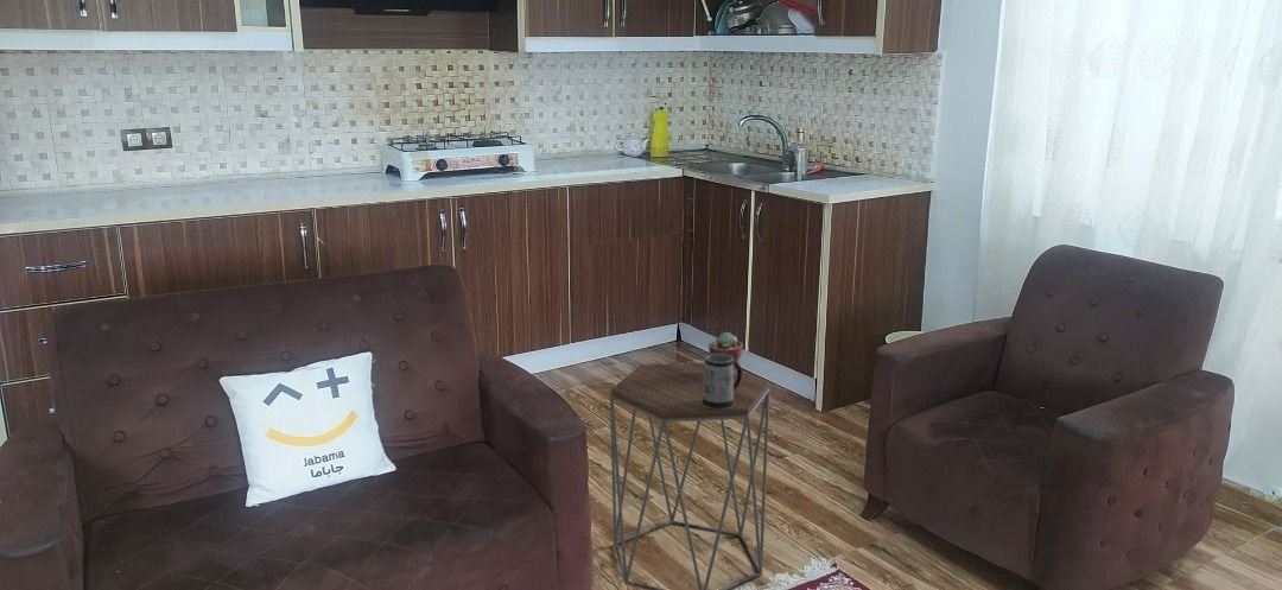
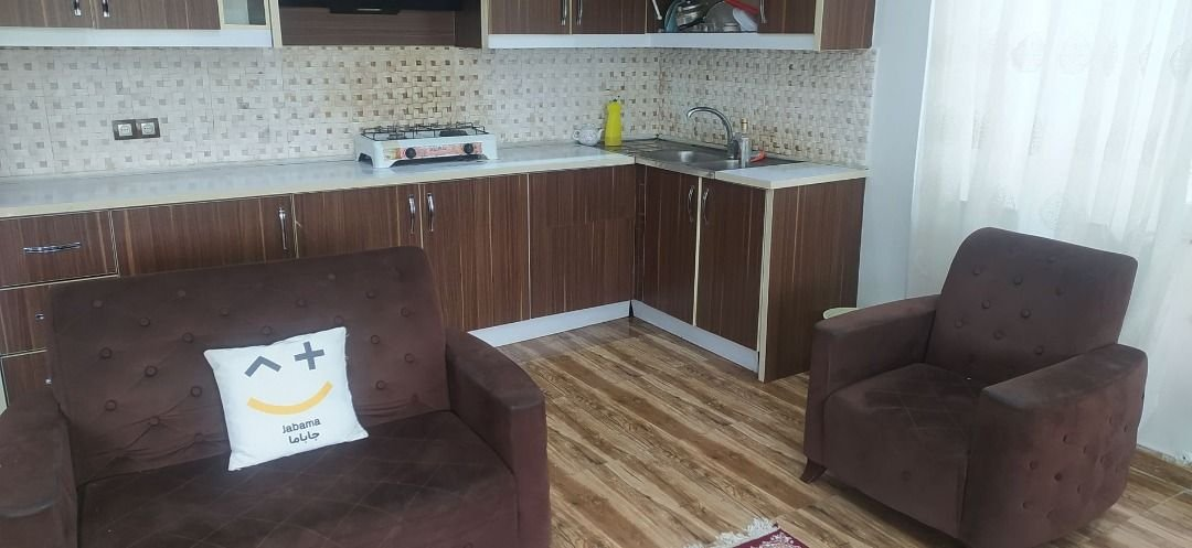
- side table (686, 472)
- potted succulent (725, 351)
- mug (724, 378)
